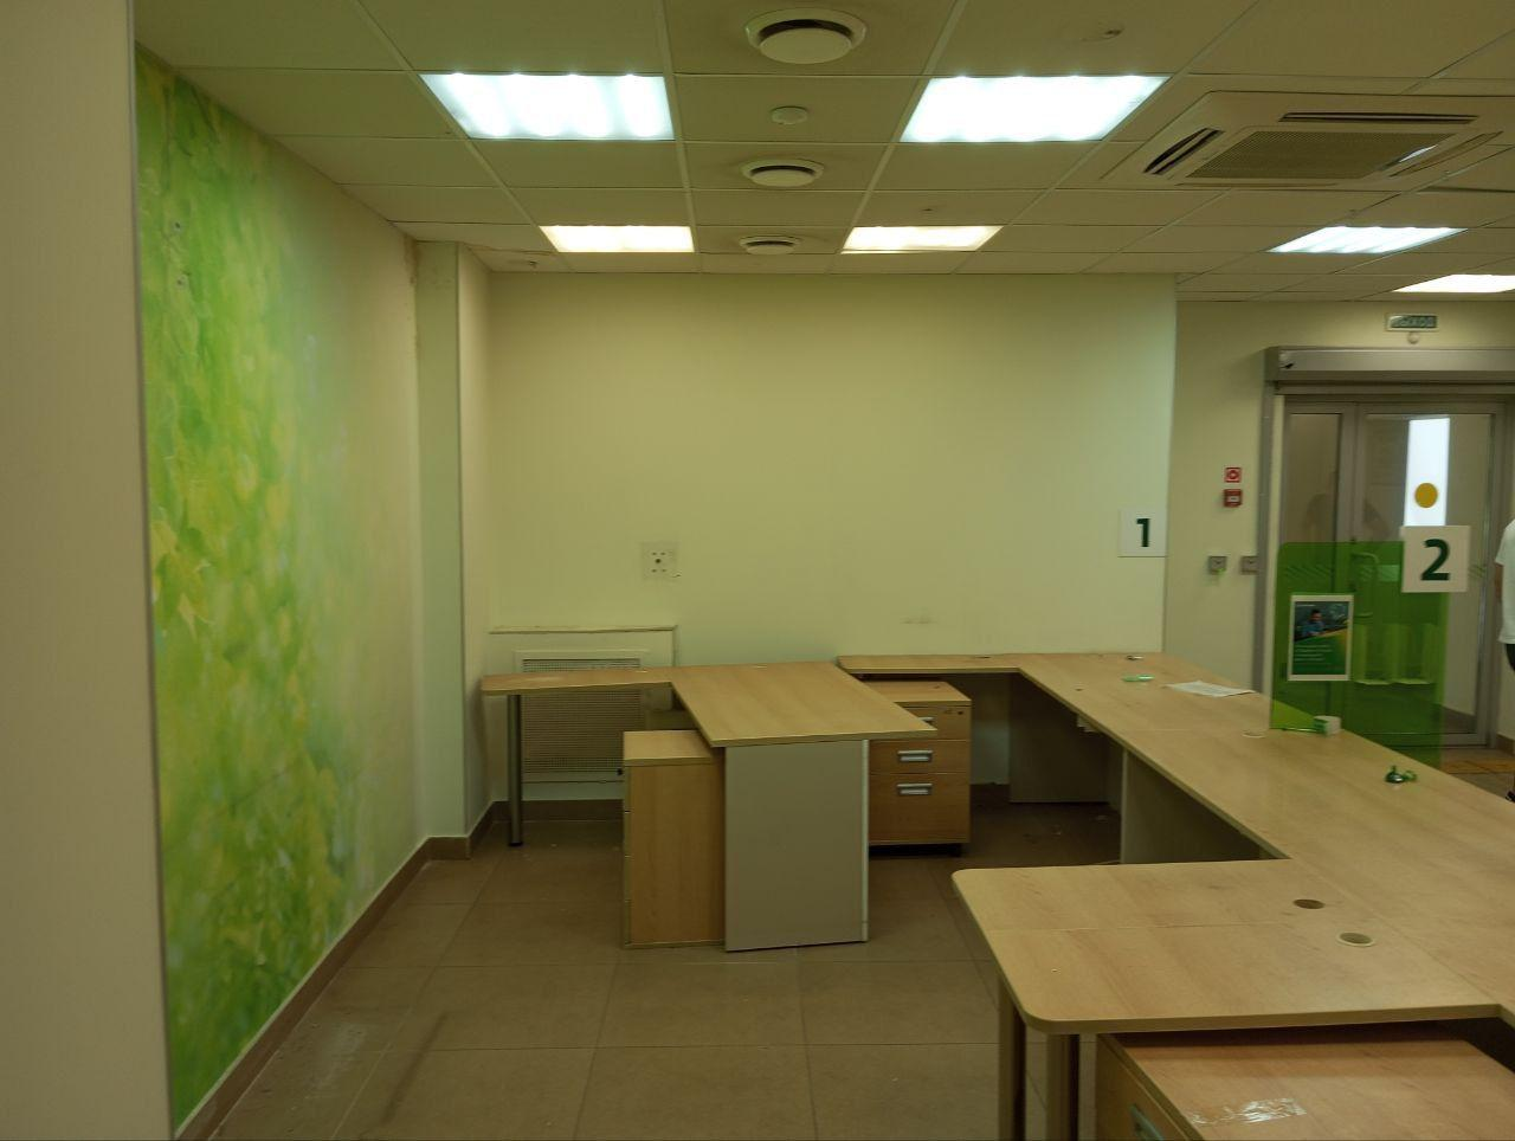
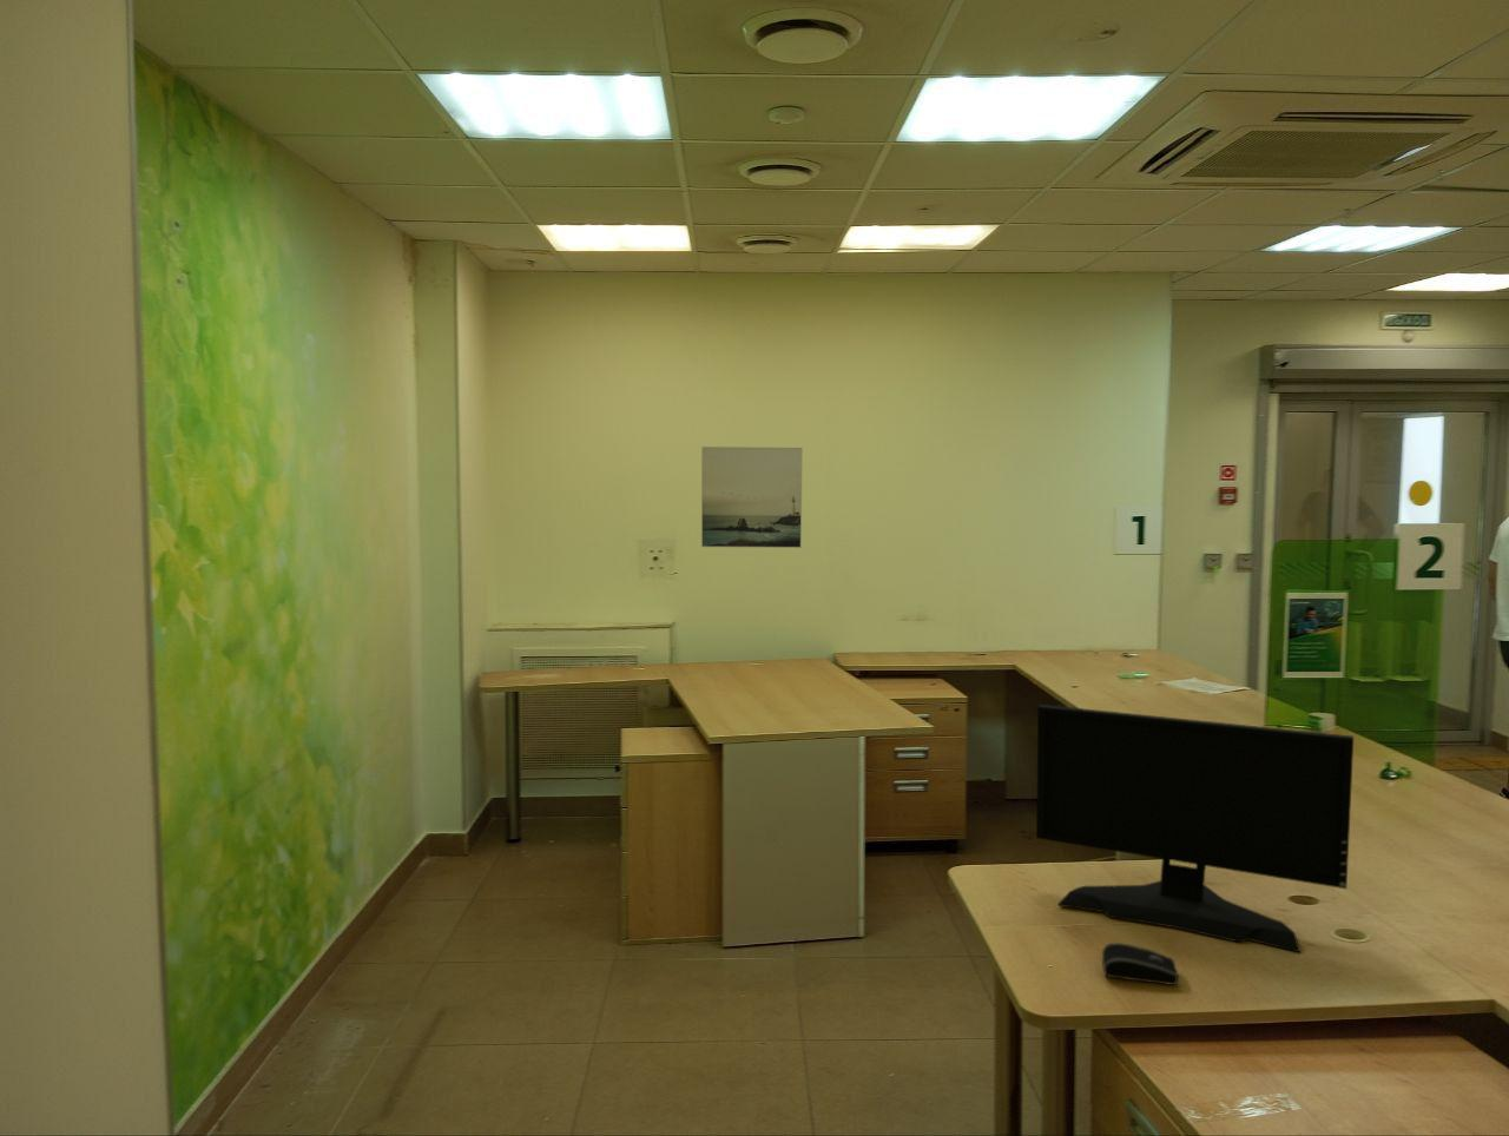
+ computer monitor (1183, 813)
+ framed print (751, 498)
+ computer mouse (1139, 964)
